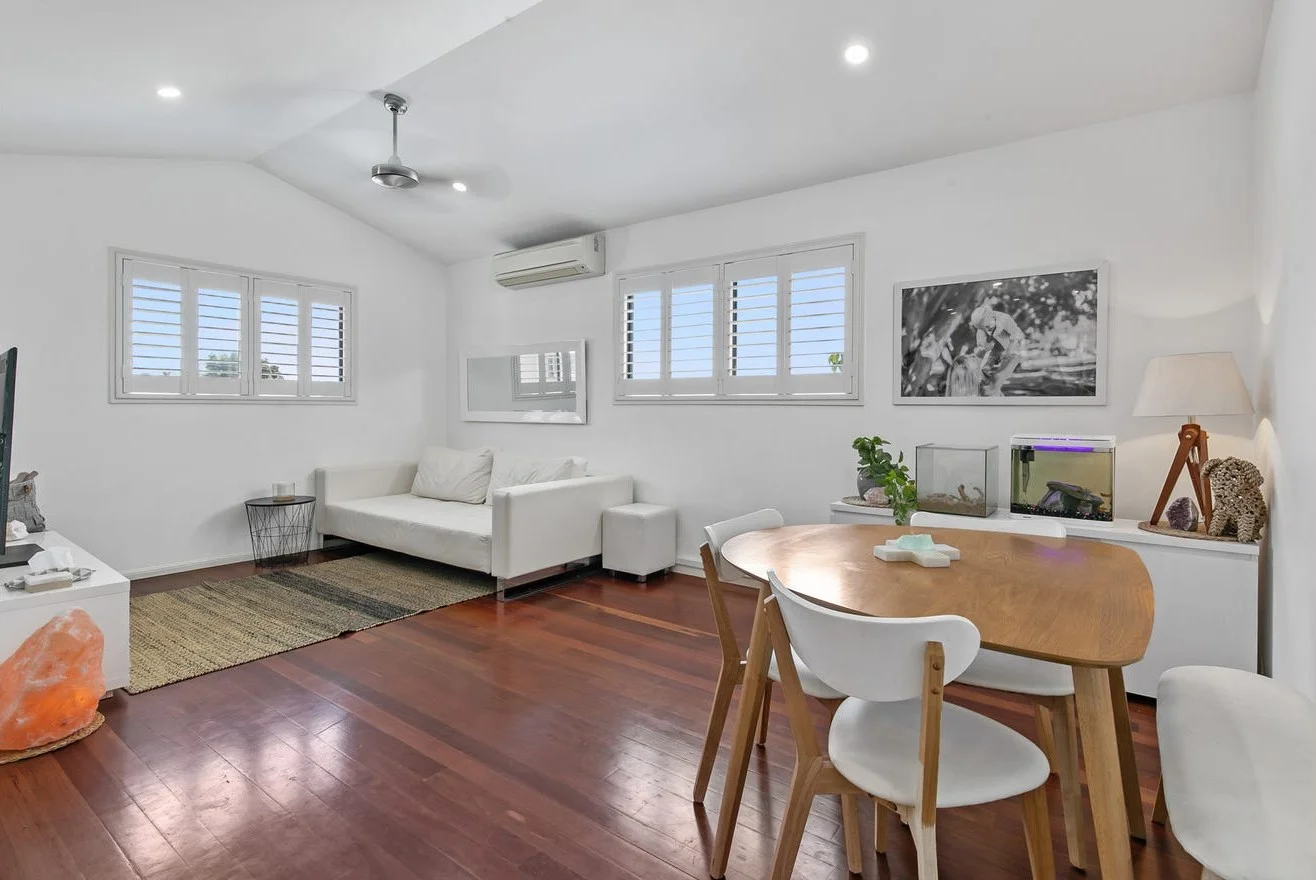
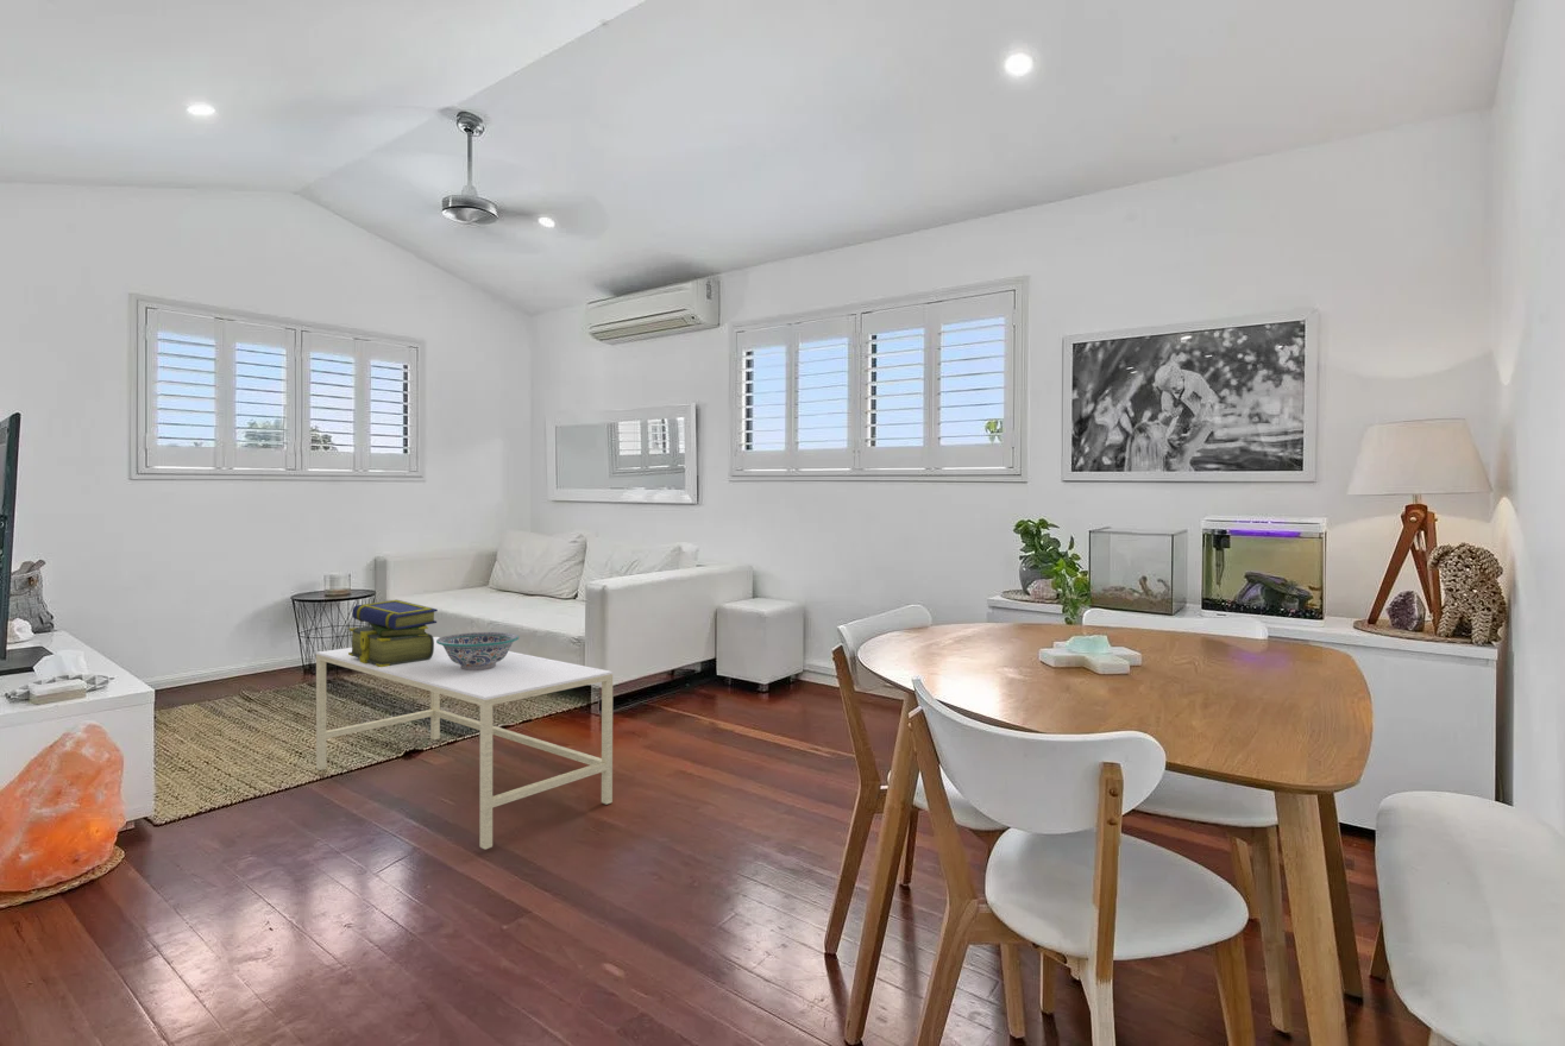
+ coffee table (455, 722)
+ decorative bowl (478, 651)
+ stack of books (395, 630)
